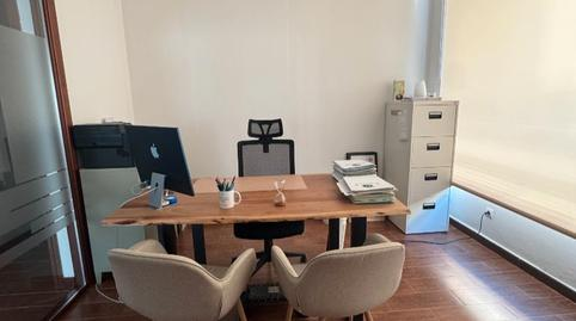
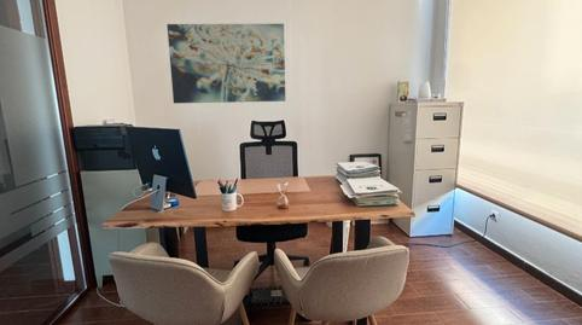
+ wall art (228, 64)
